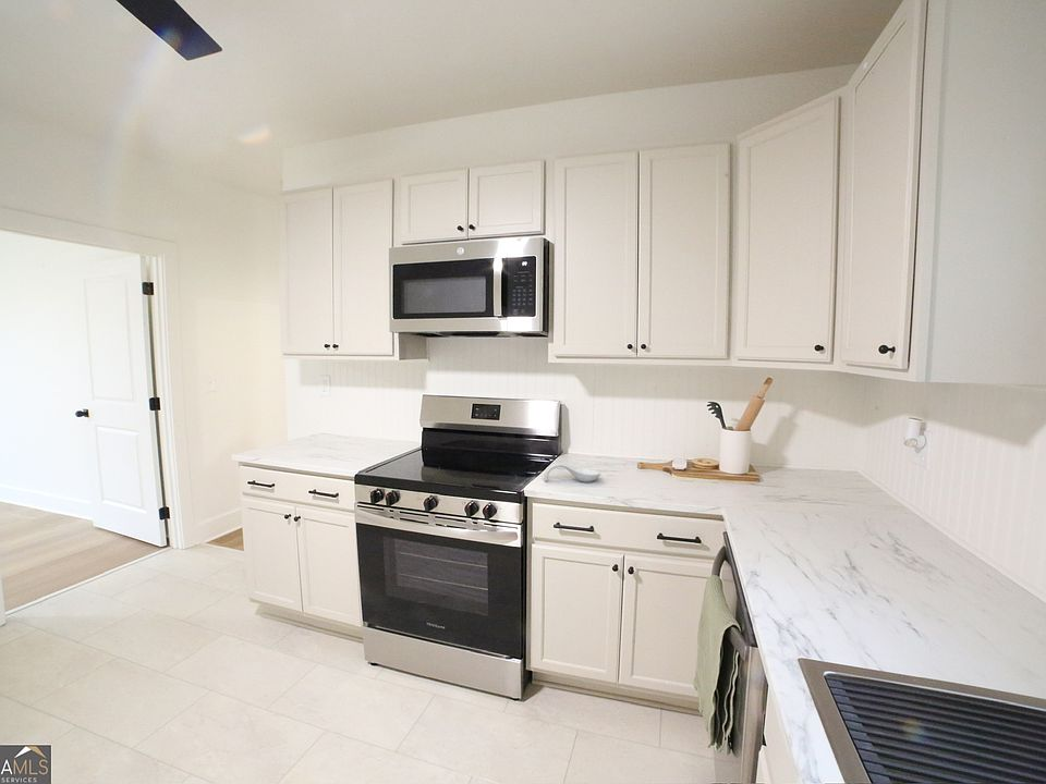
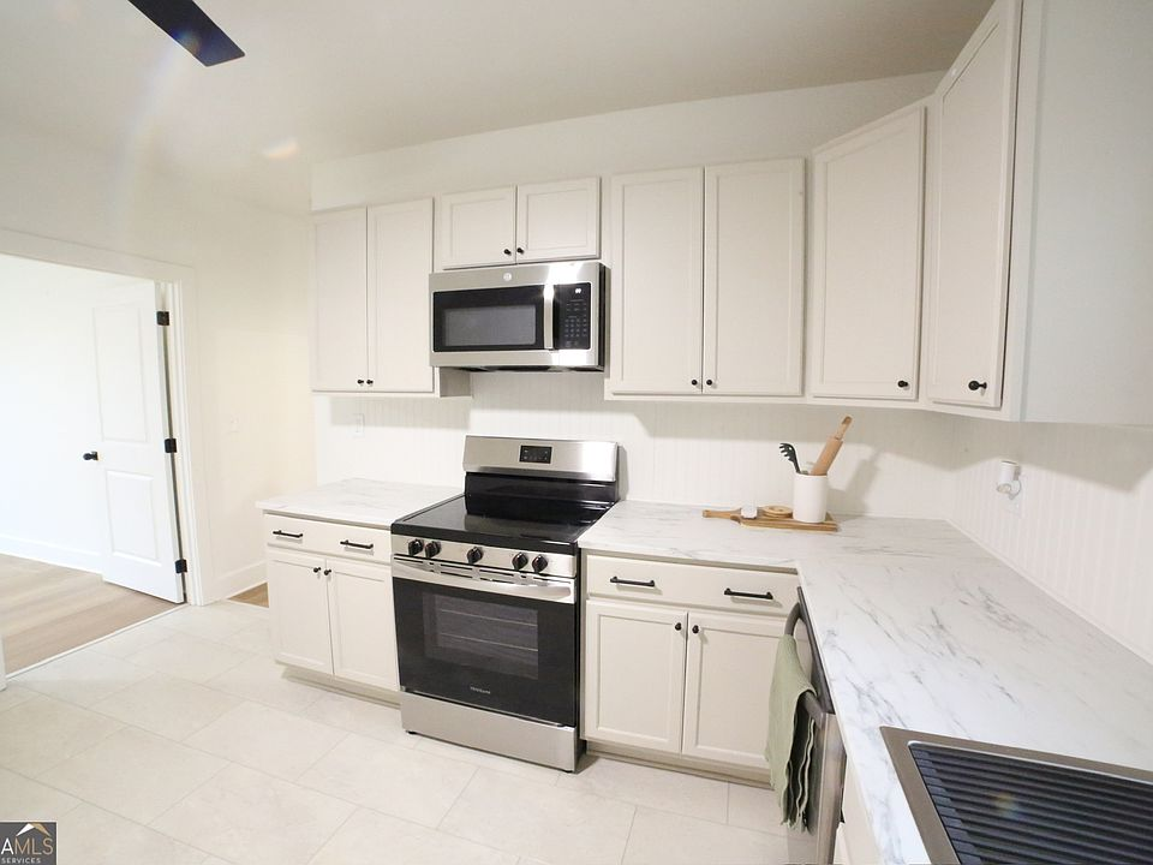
- spoon rest (572, 471)
